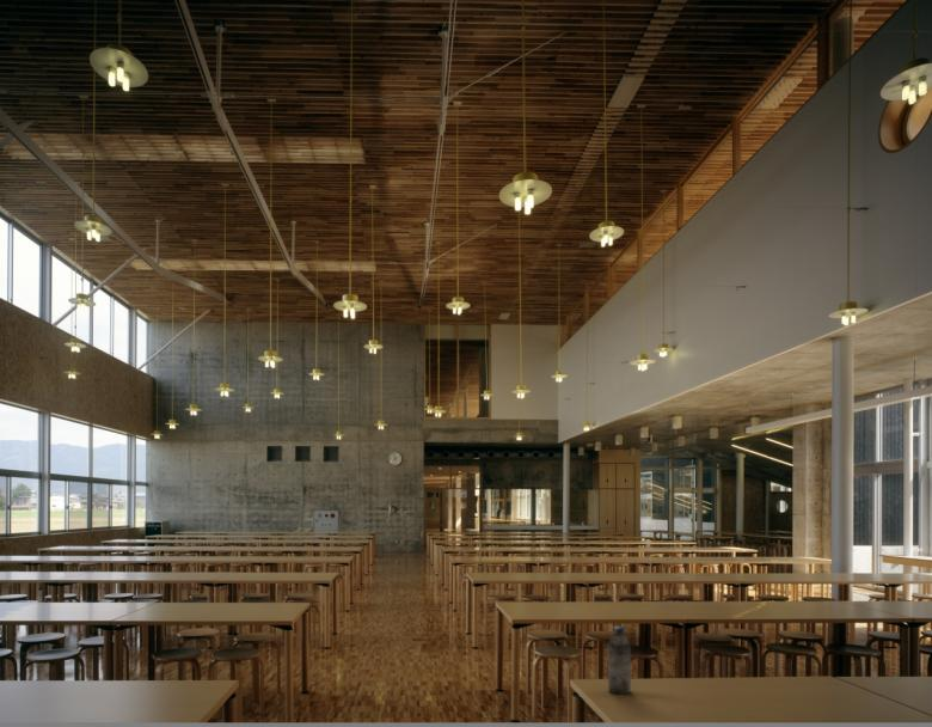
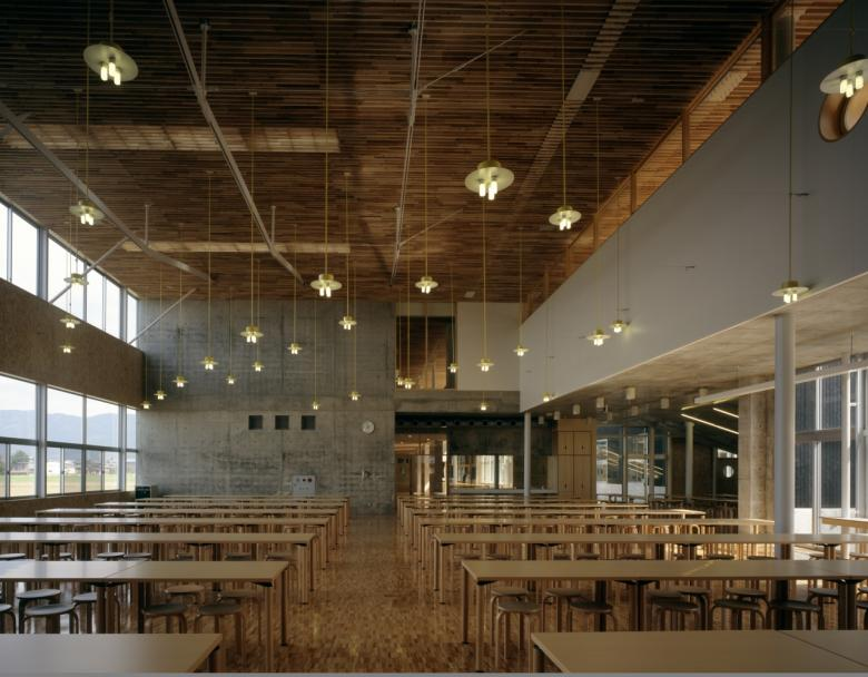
- water bottle (619, 659)
